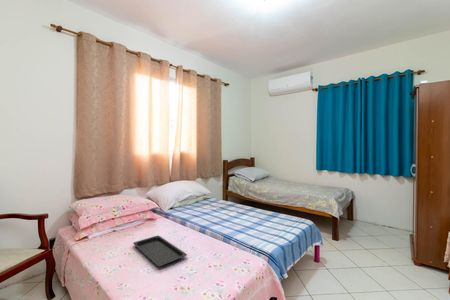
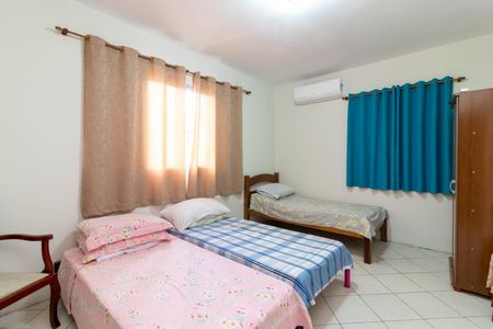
- serving tray (158, 250)
